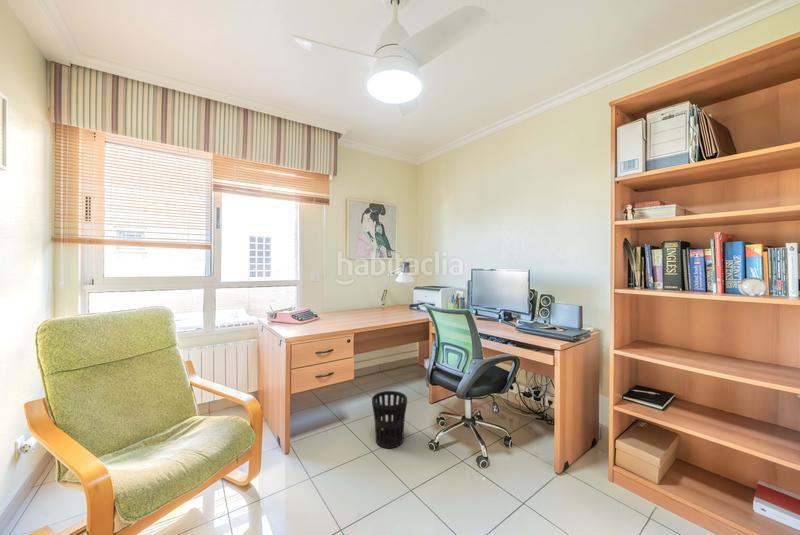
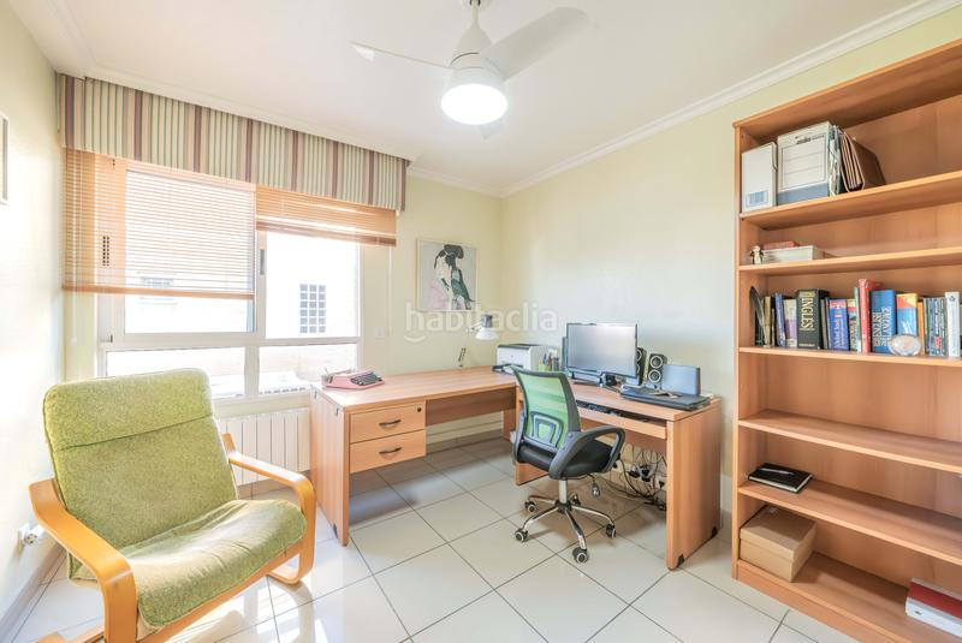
- wastebasket (389, 418)
